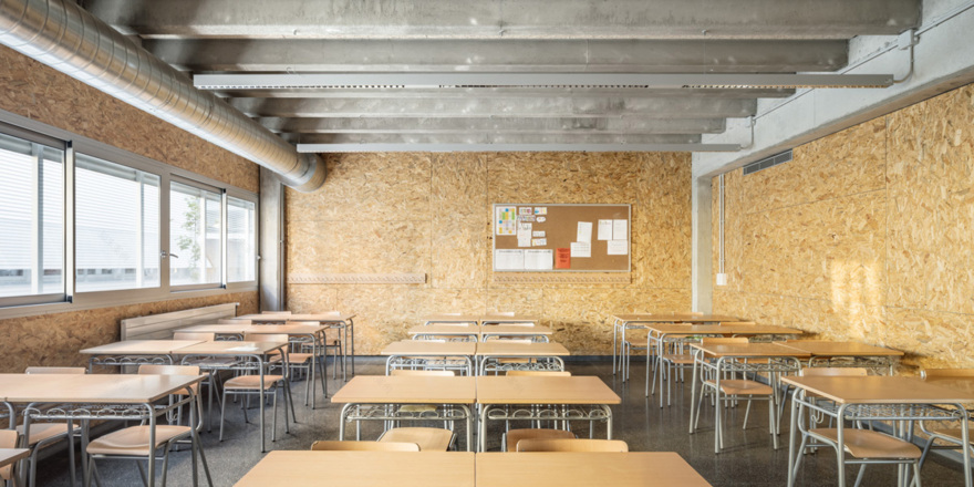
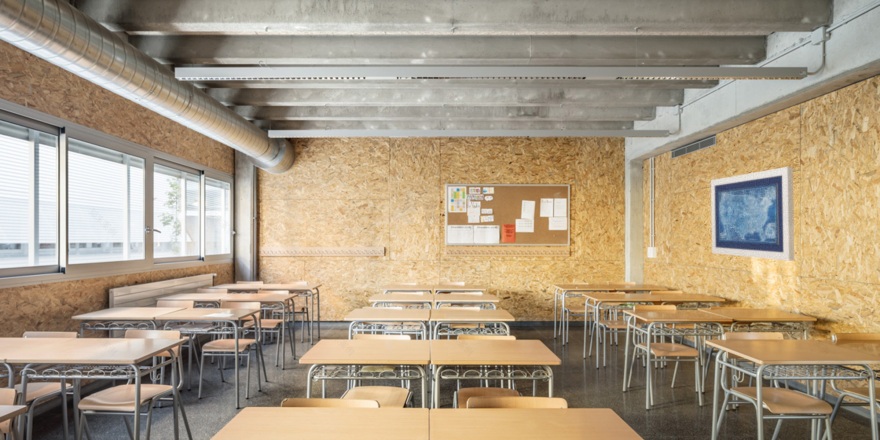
+ wall art (747, 215)
